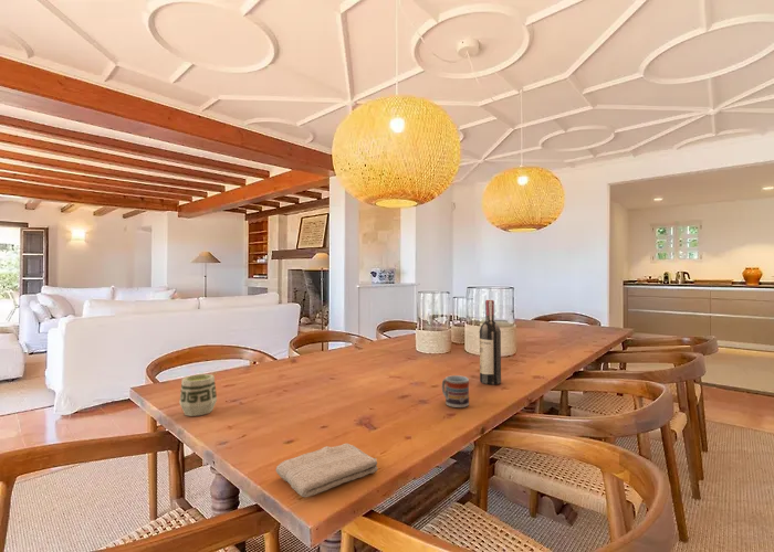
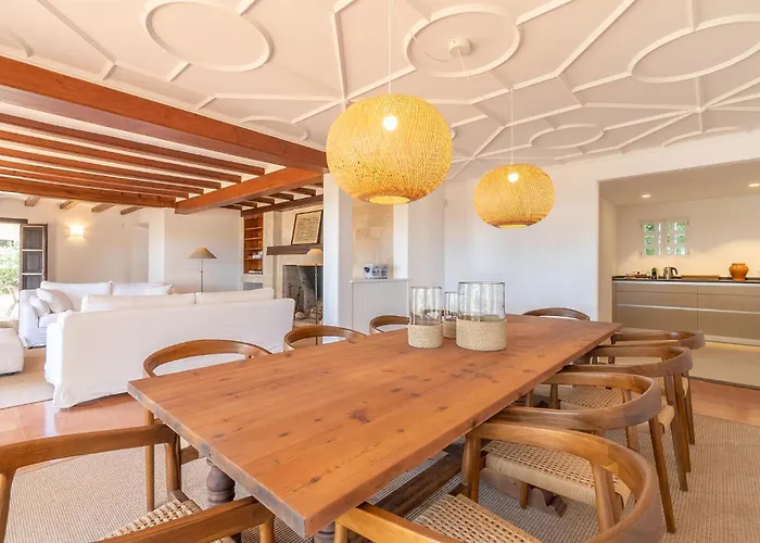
- cup (198, 394)
- washcloth (328, 466)
- wine bottle (490, 340)
- cup (453, 390)
